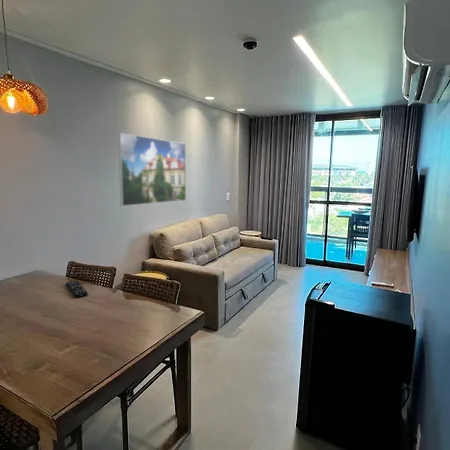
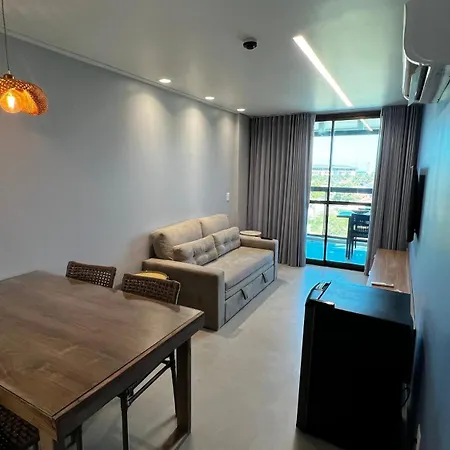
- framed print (156, 171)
- remote control (76, 288)
